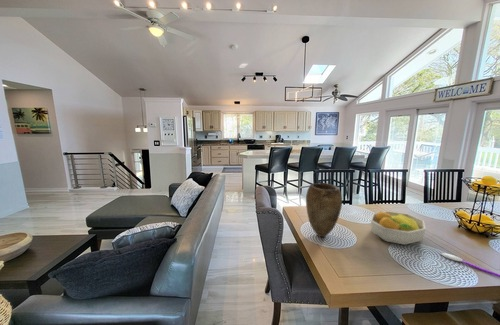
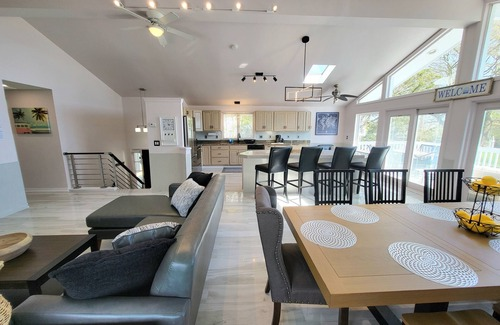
- spoon (469, 263)
- fruit bowl (396, 224)
- vase (322, 211)
